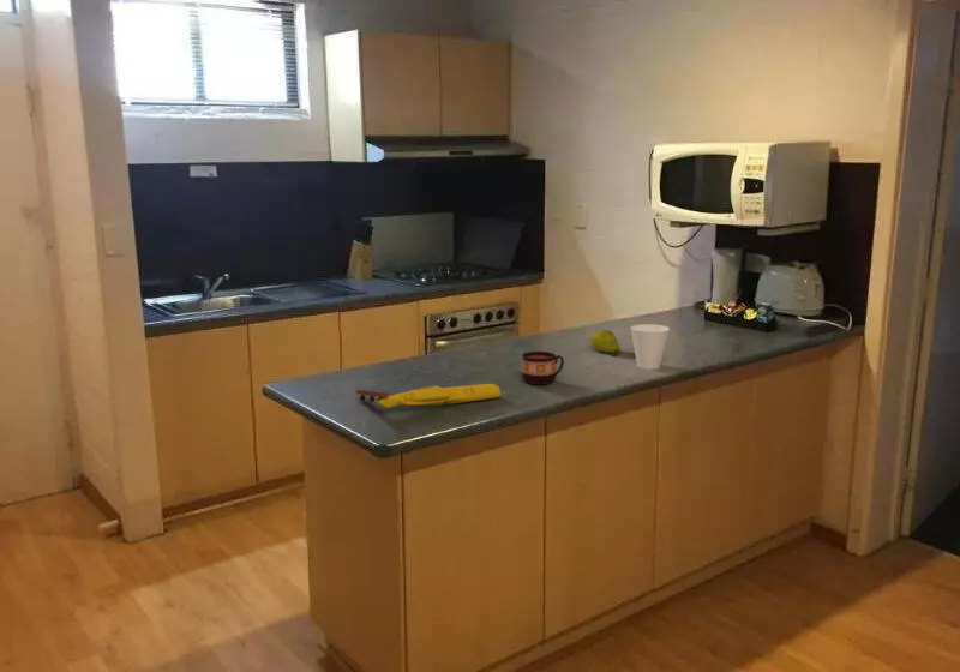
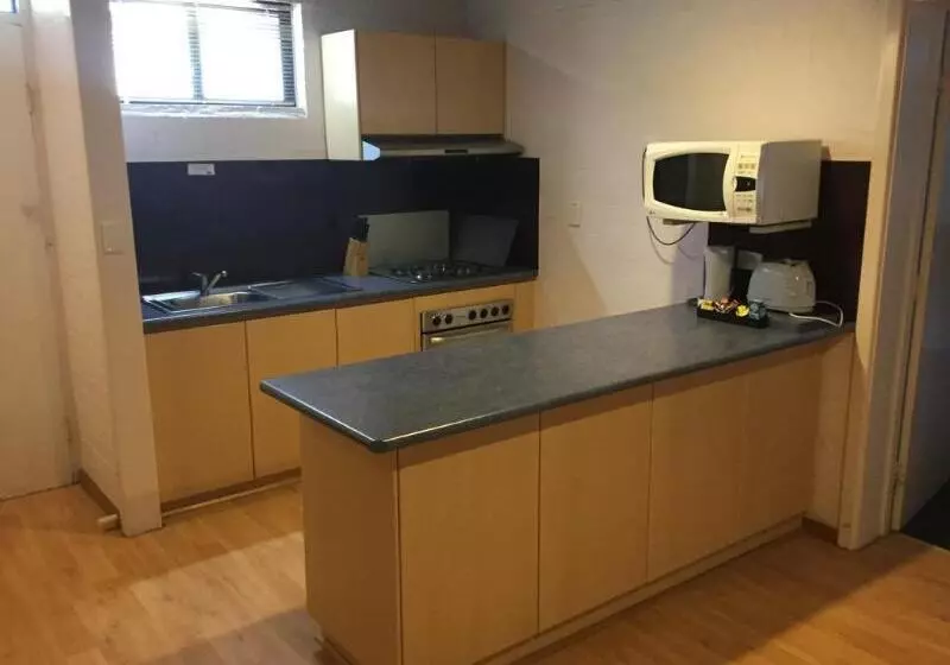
- cup (649, 347)
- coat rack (430, 388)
- cup (540, 367)
- fruit (606, 341)
